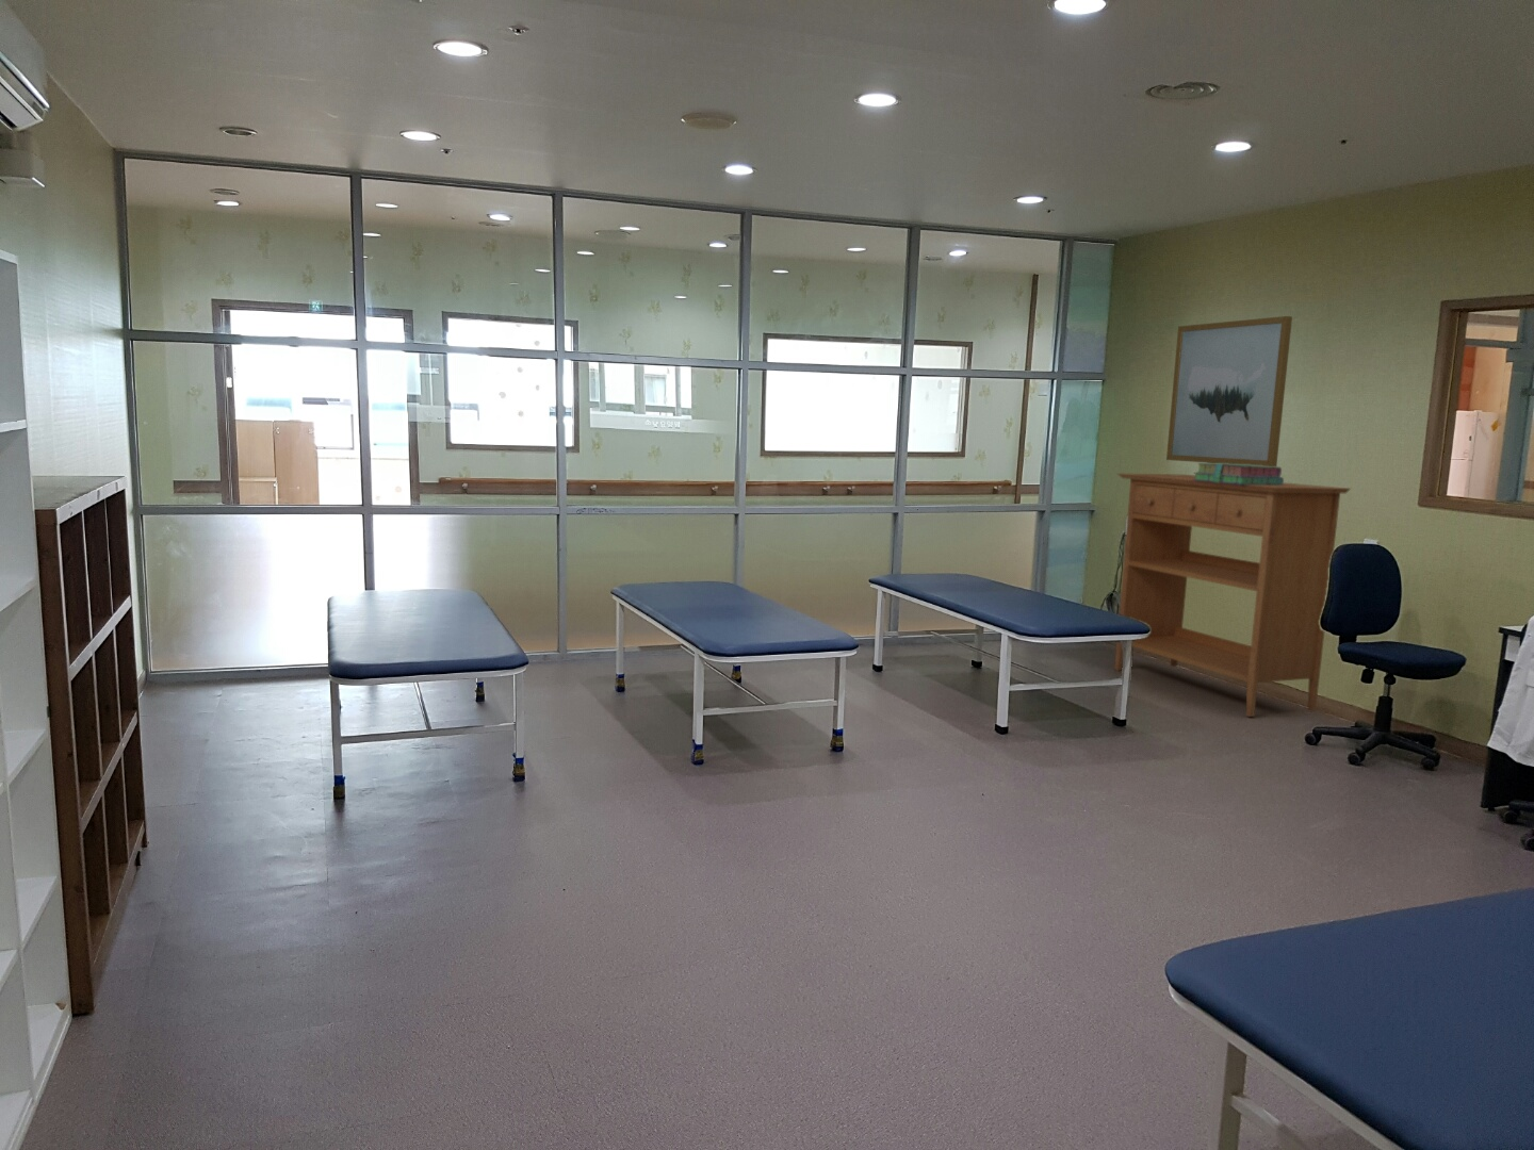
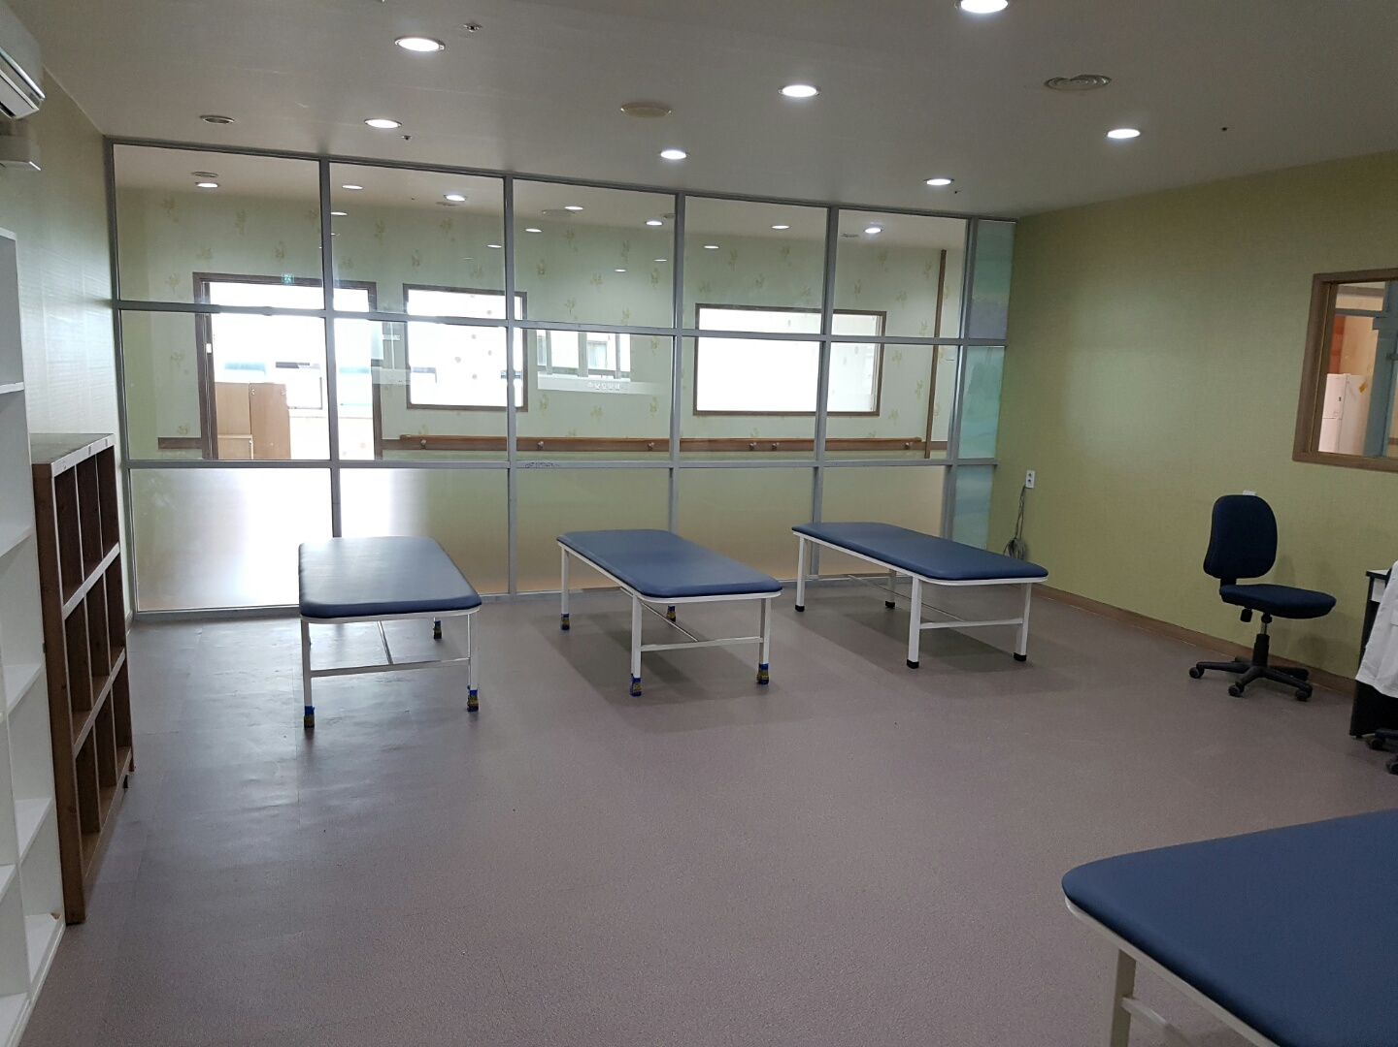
- console table (1215, 582)
- stack of books (1238, 472)
- wall art (1224, 393)
